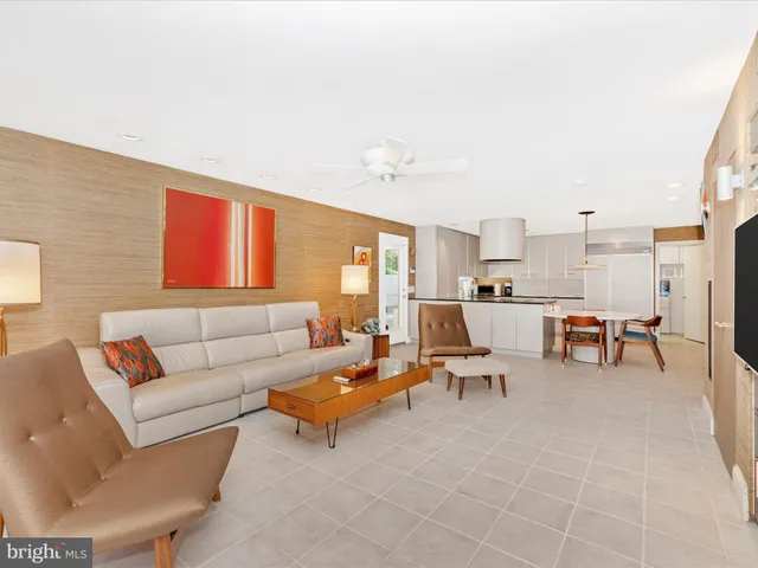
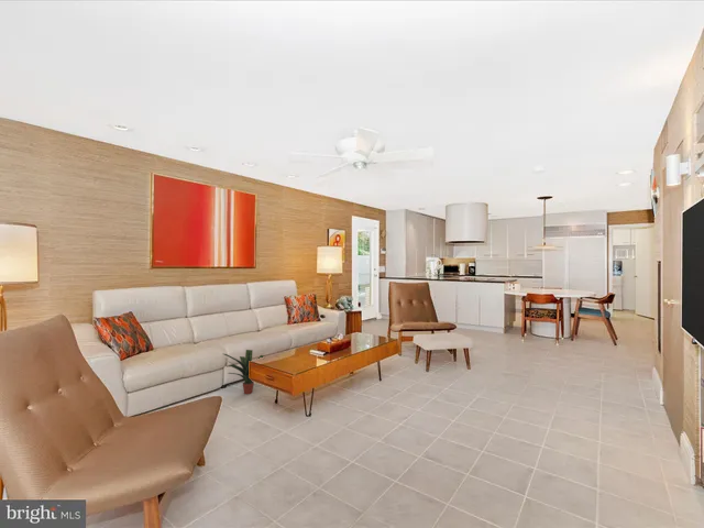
+ potted plant (245, 371)
